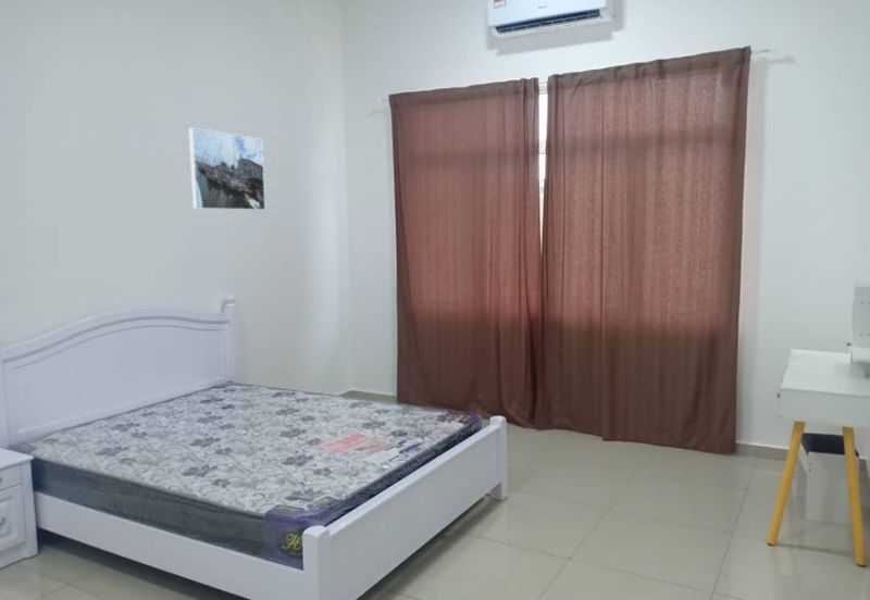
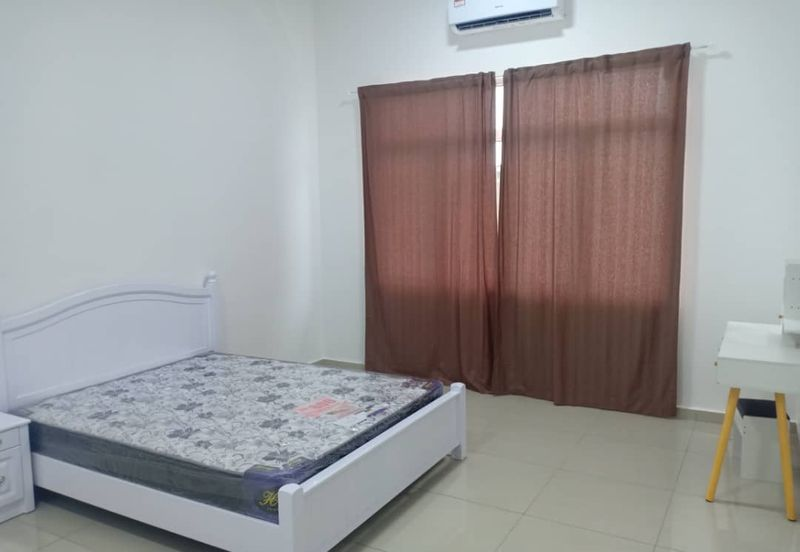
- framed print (228, 171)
